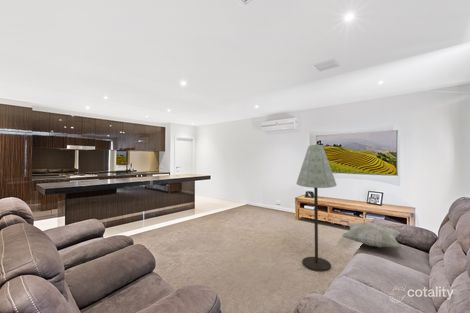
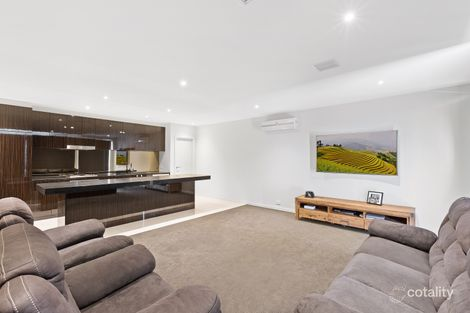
- floor lamp (316, 204)
- decorative pillow (371, 234)
